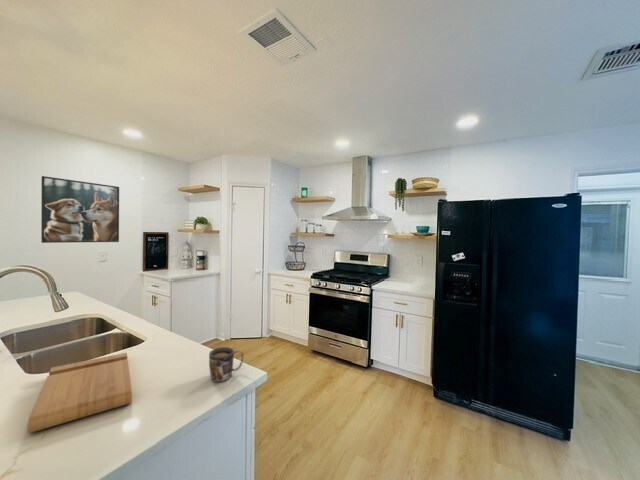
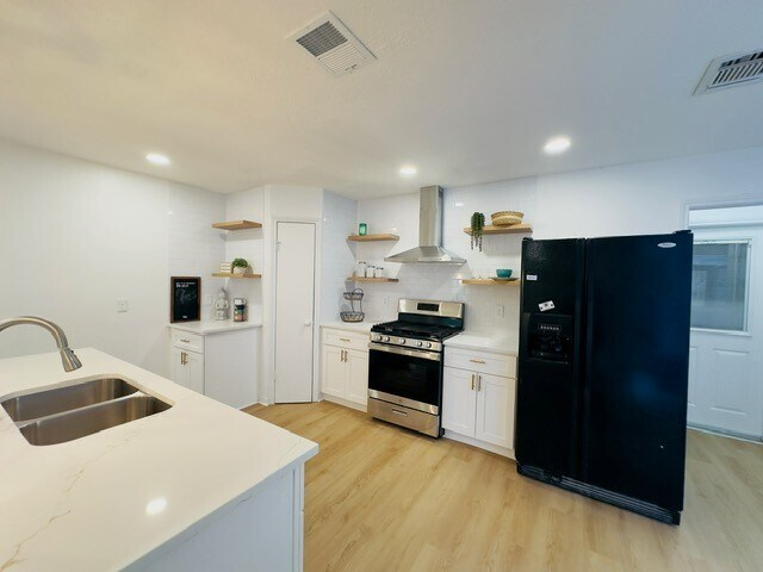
- mug (226, 363)
- cutting board (88, 384)
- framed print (83, 212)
